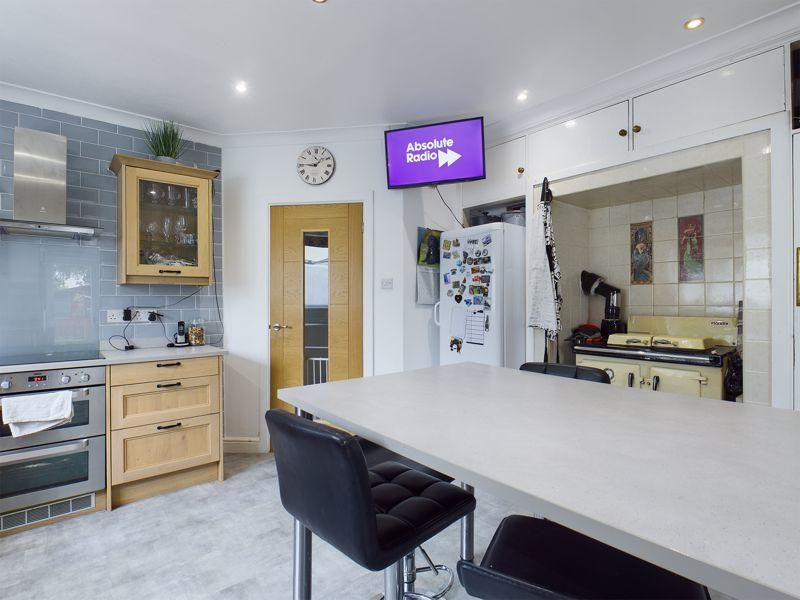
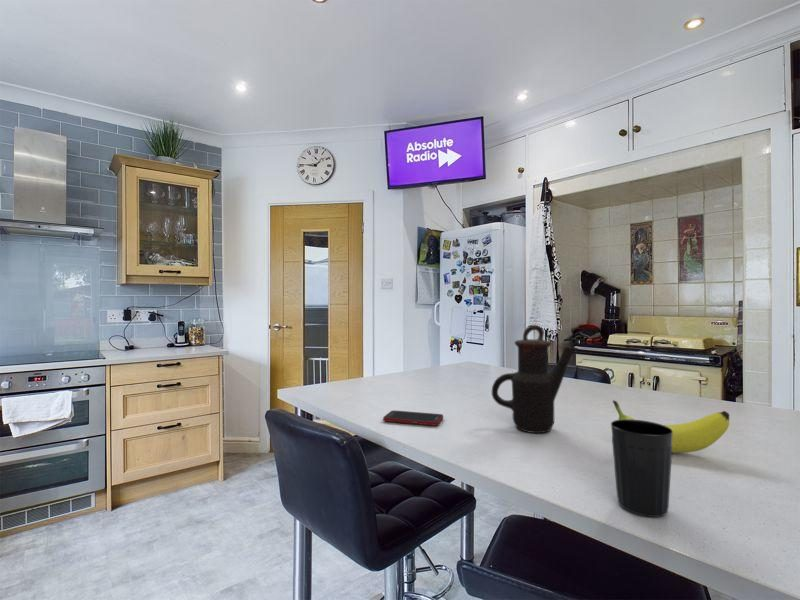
+ fruit (667, 426)
+ teapot (533, 376)
+ cup (641, 466)
+ cell phone (413, 417)
